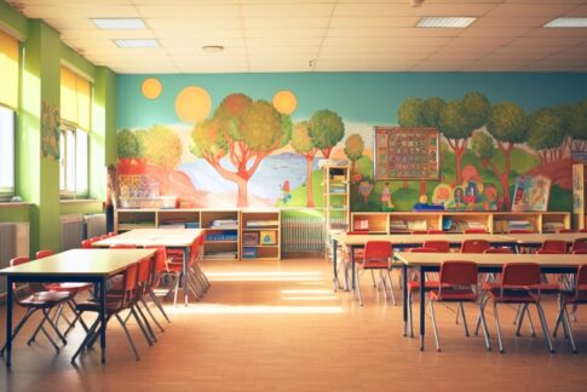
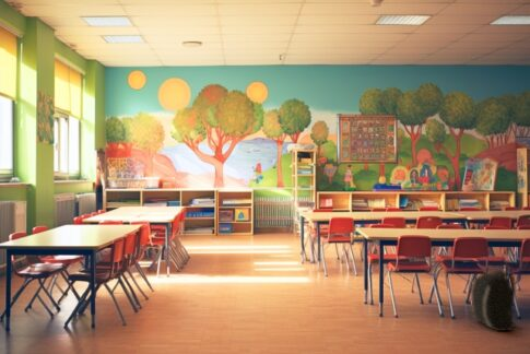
+ backpack (496, 298)
